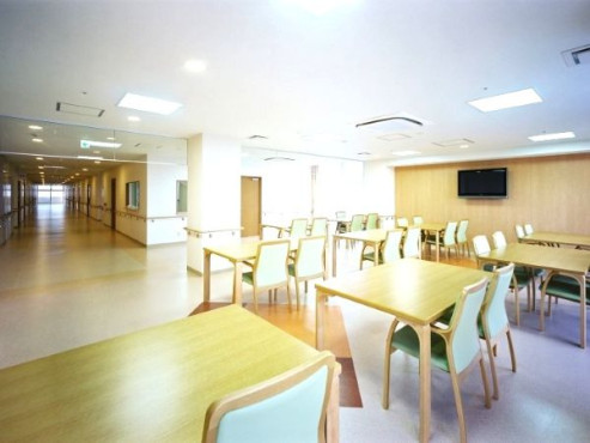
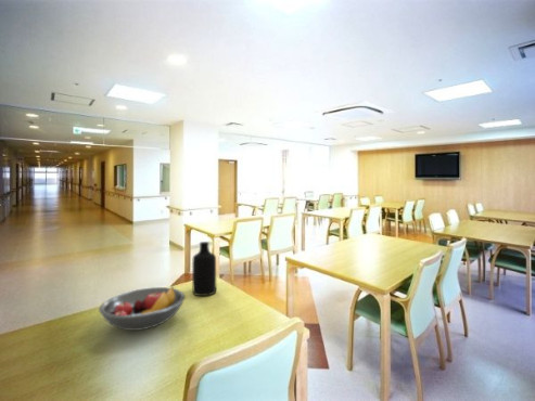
+ bottle (204, 267)
+ fruit bowl (144, 308)
